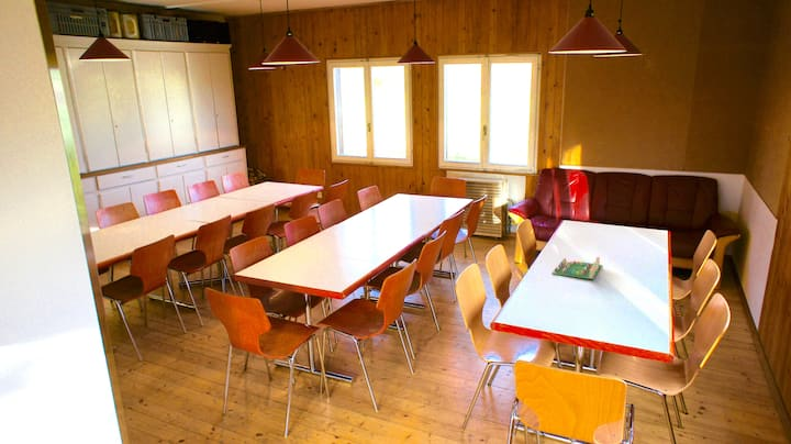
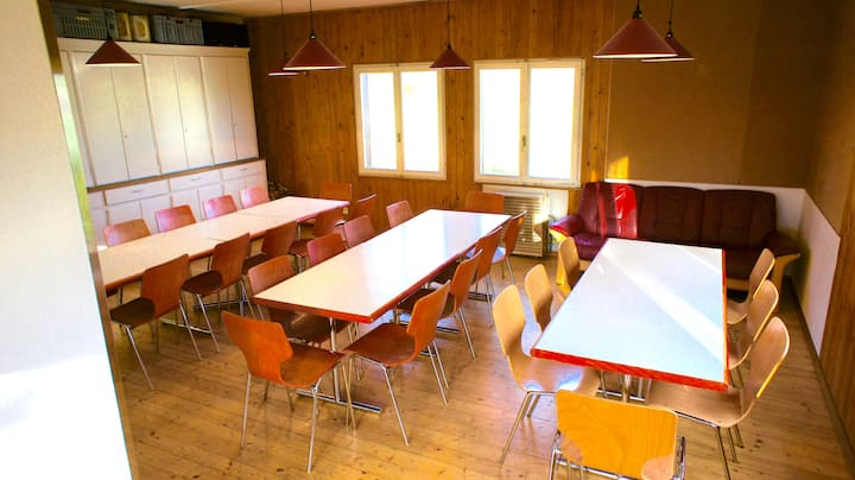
- board game (577, 265)
